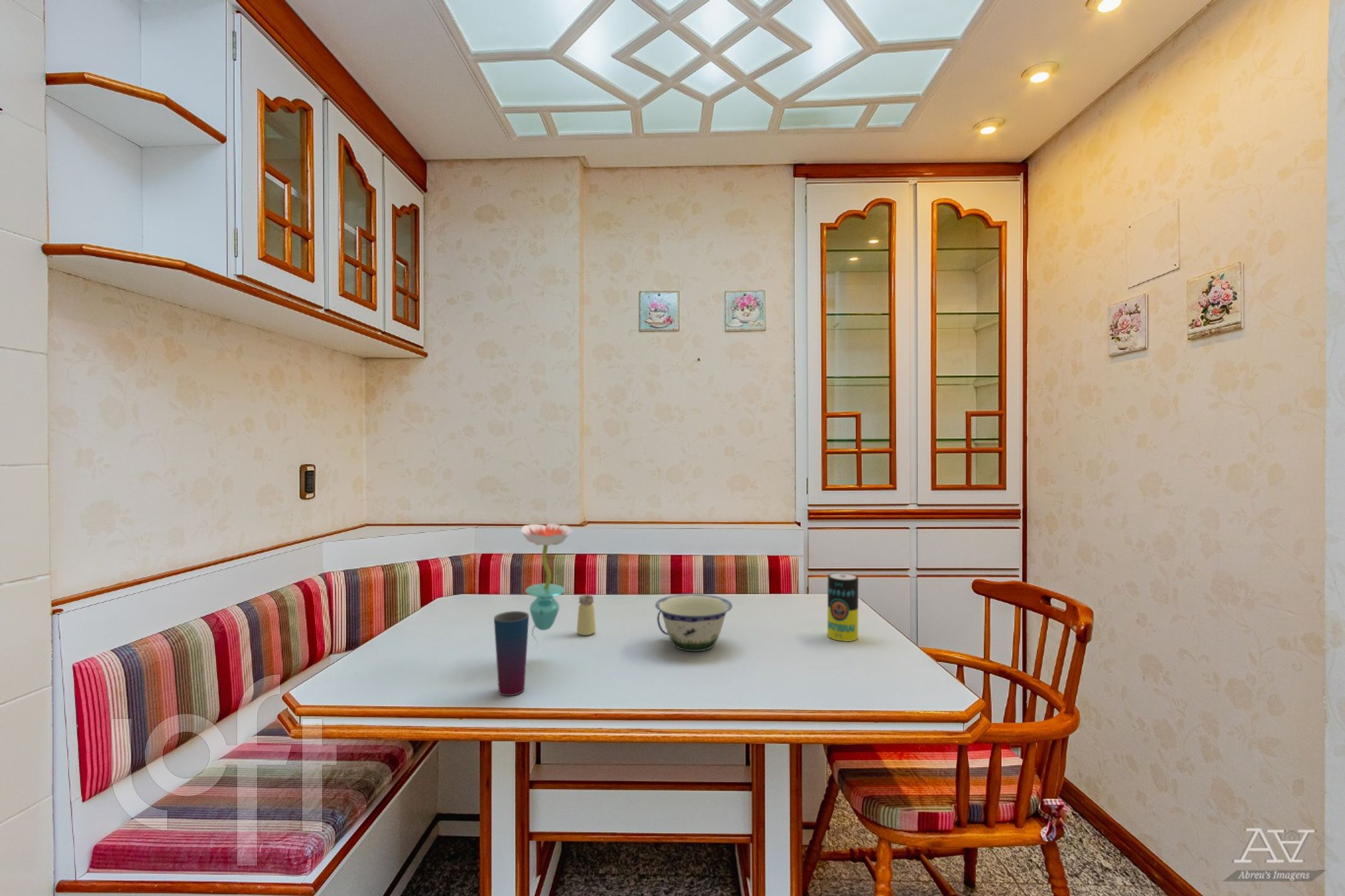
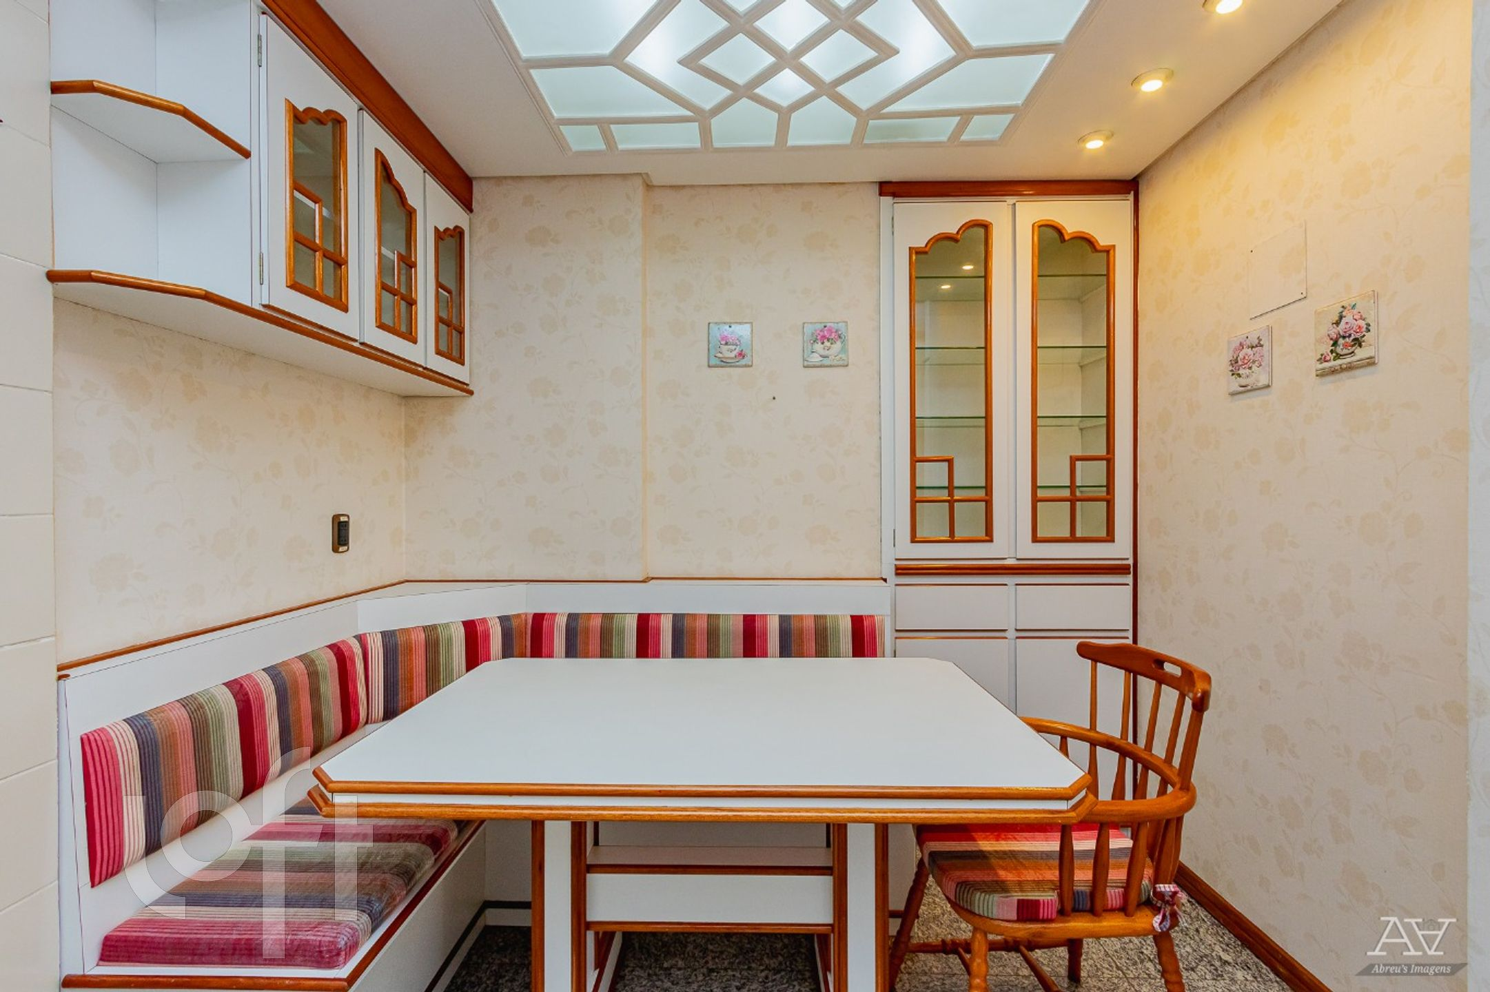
- cup (511, 653)
- flower (547, 590)
- candle (842, 605)
- bowl (692, 624)
- saltshaker (586, 614)
